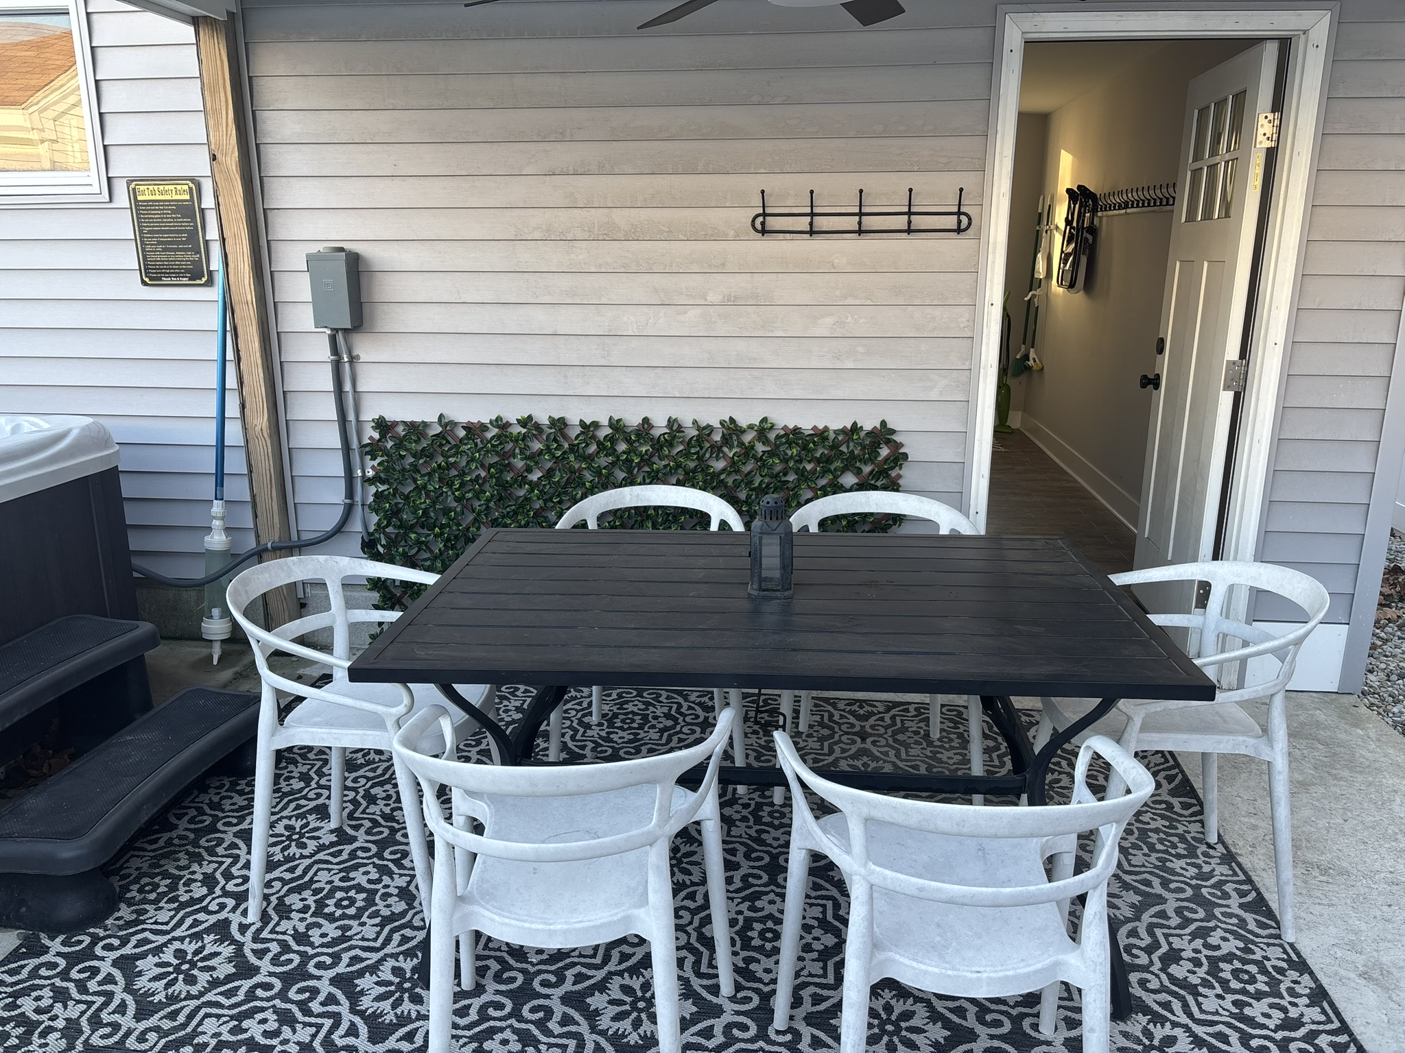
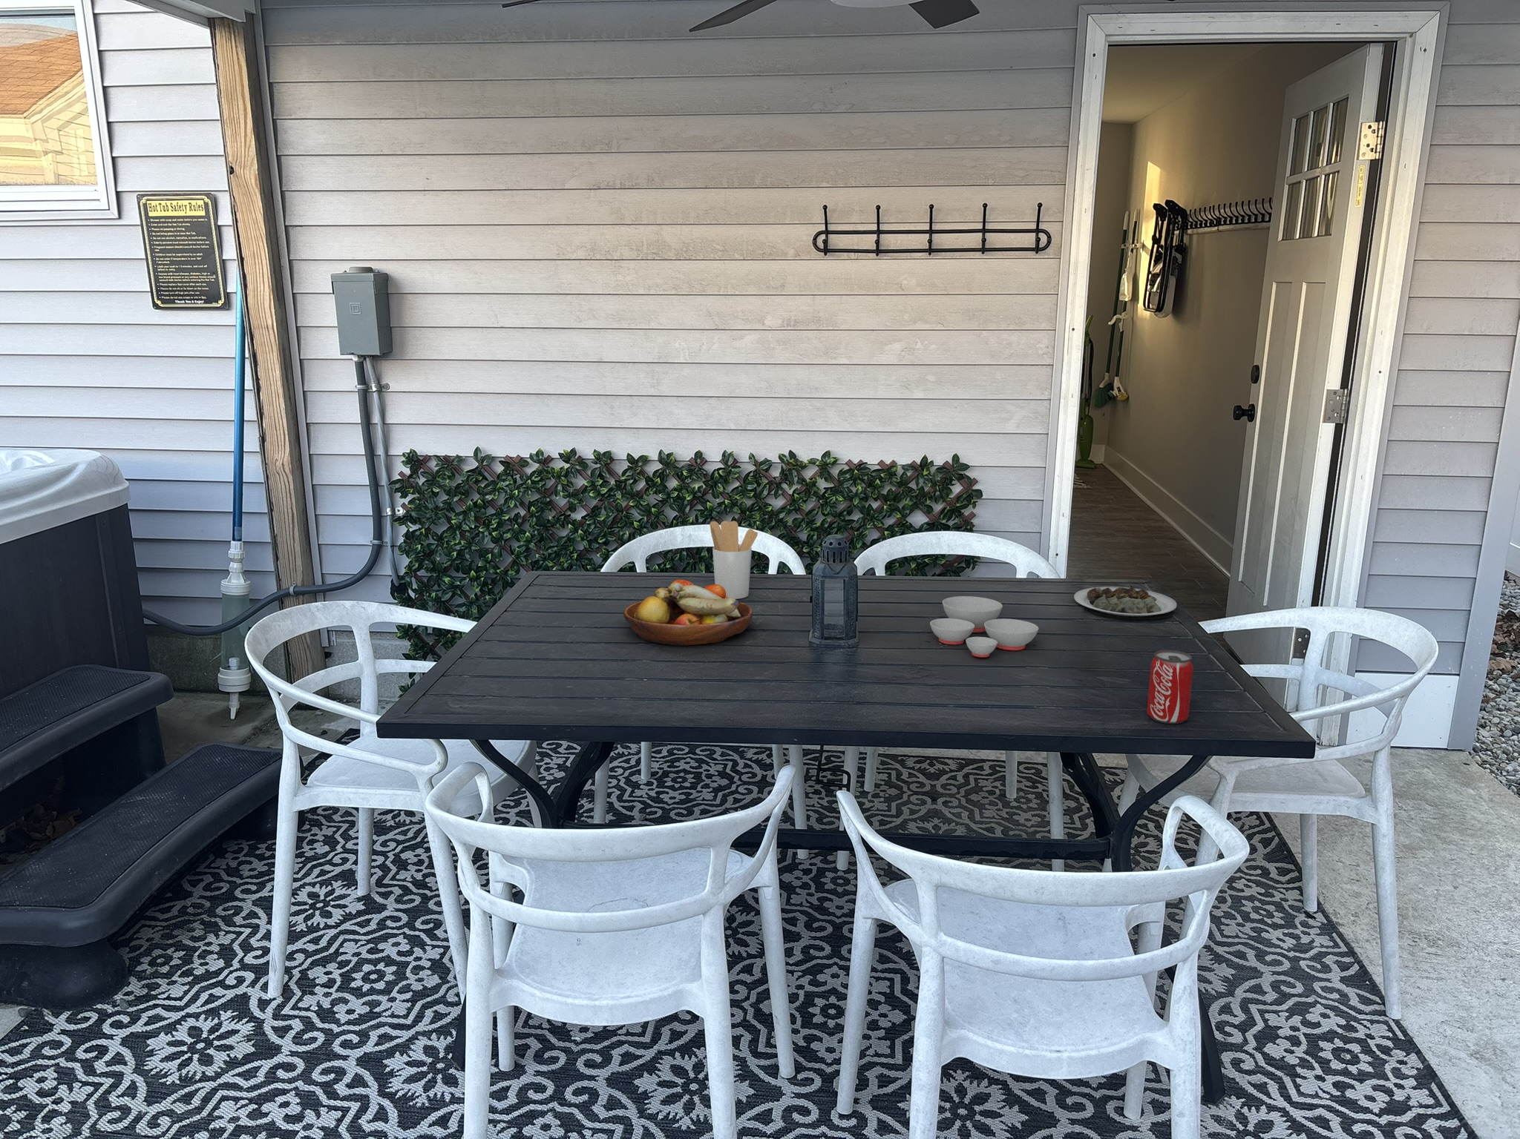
+ mixing bowl (975, 626)
+ utensil holder (729, 558)
+ plate (1124, 599)
+ fruit bowl (689, 605)
+ beverage can (1169, 686)
